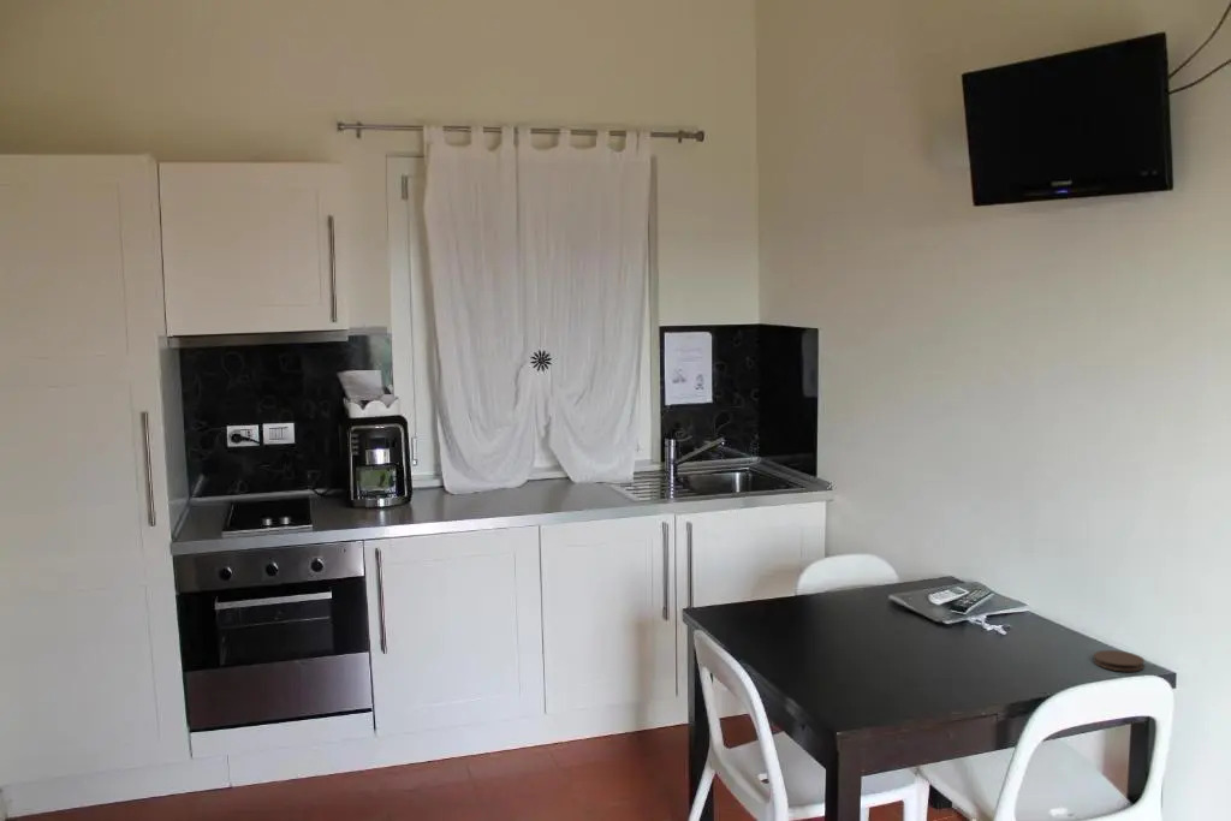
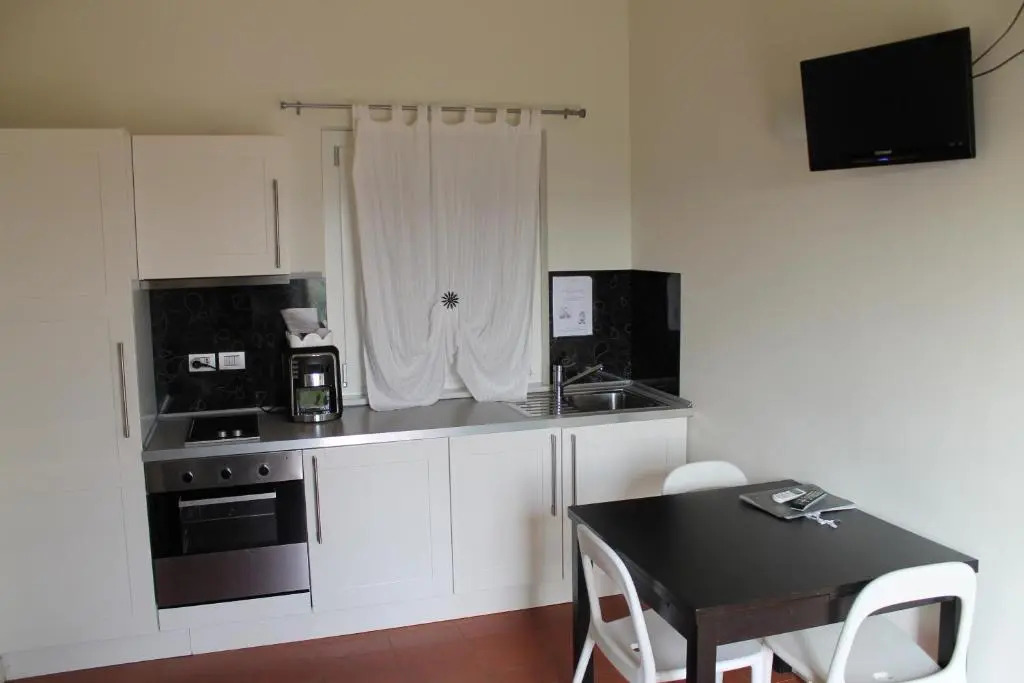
- coaster (1118, 660)
